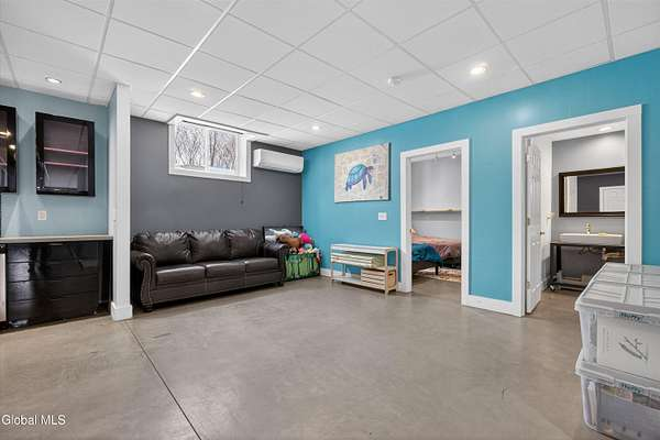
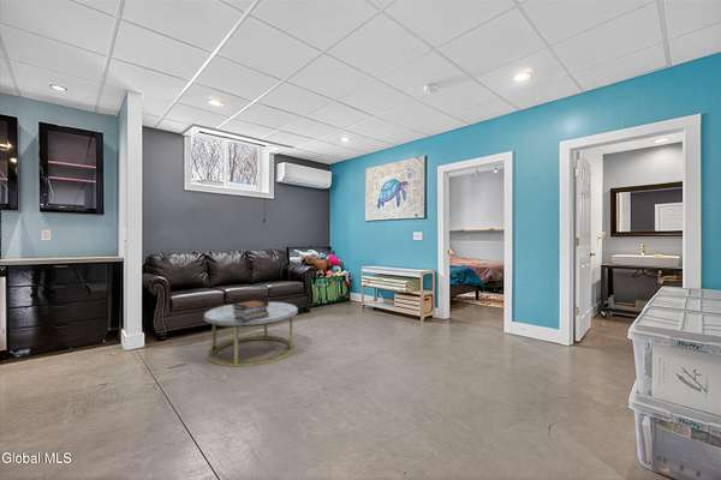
+ book stack (250, 310)
+ coffee table (252, 325)
